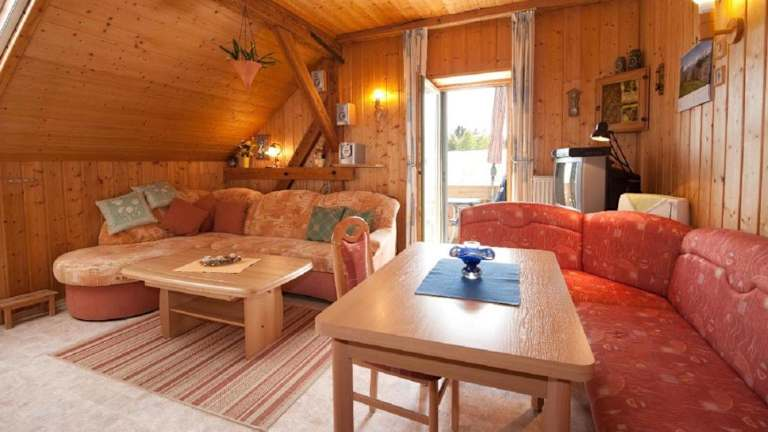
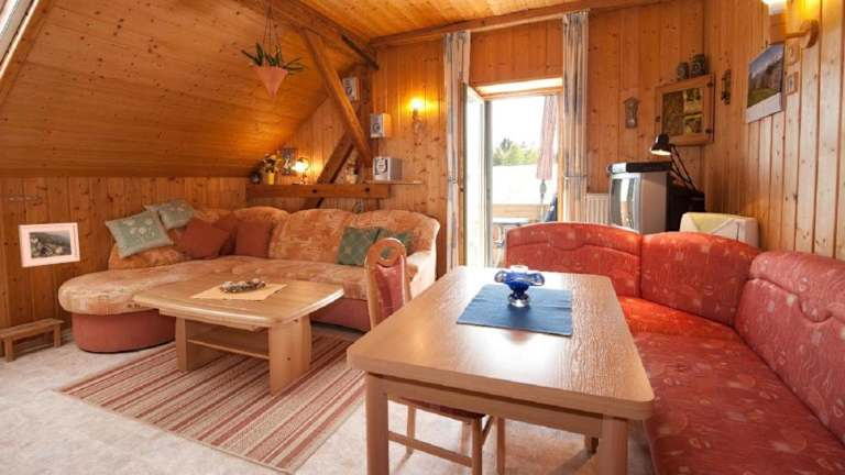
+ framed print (51, 243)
